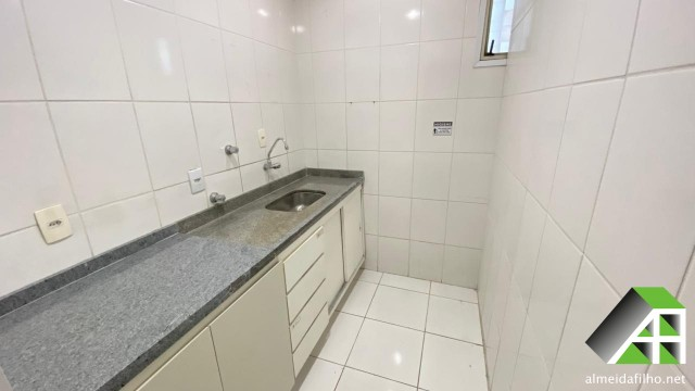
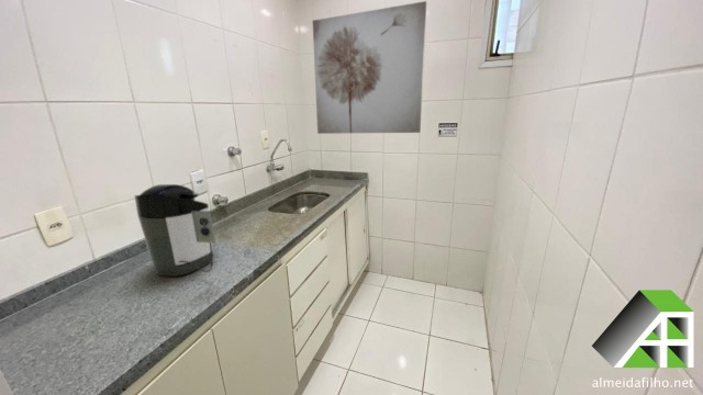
+ coffee maker (191, 226)
+ wall art (365, 76)
